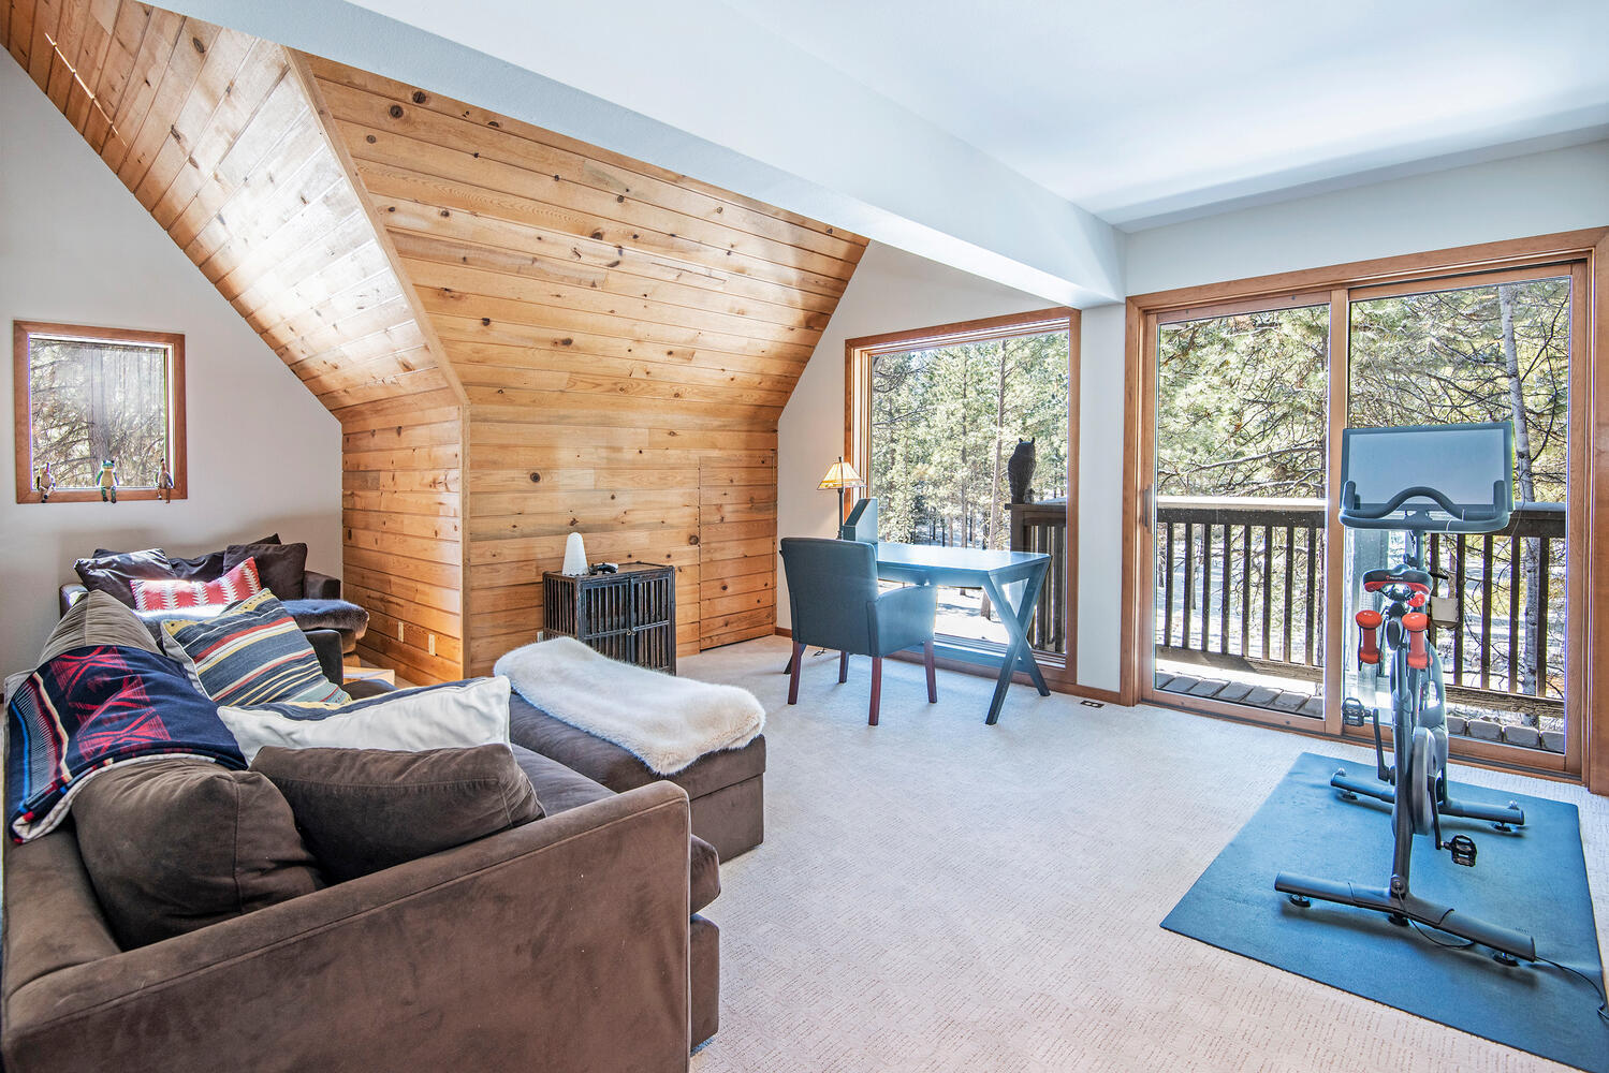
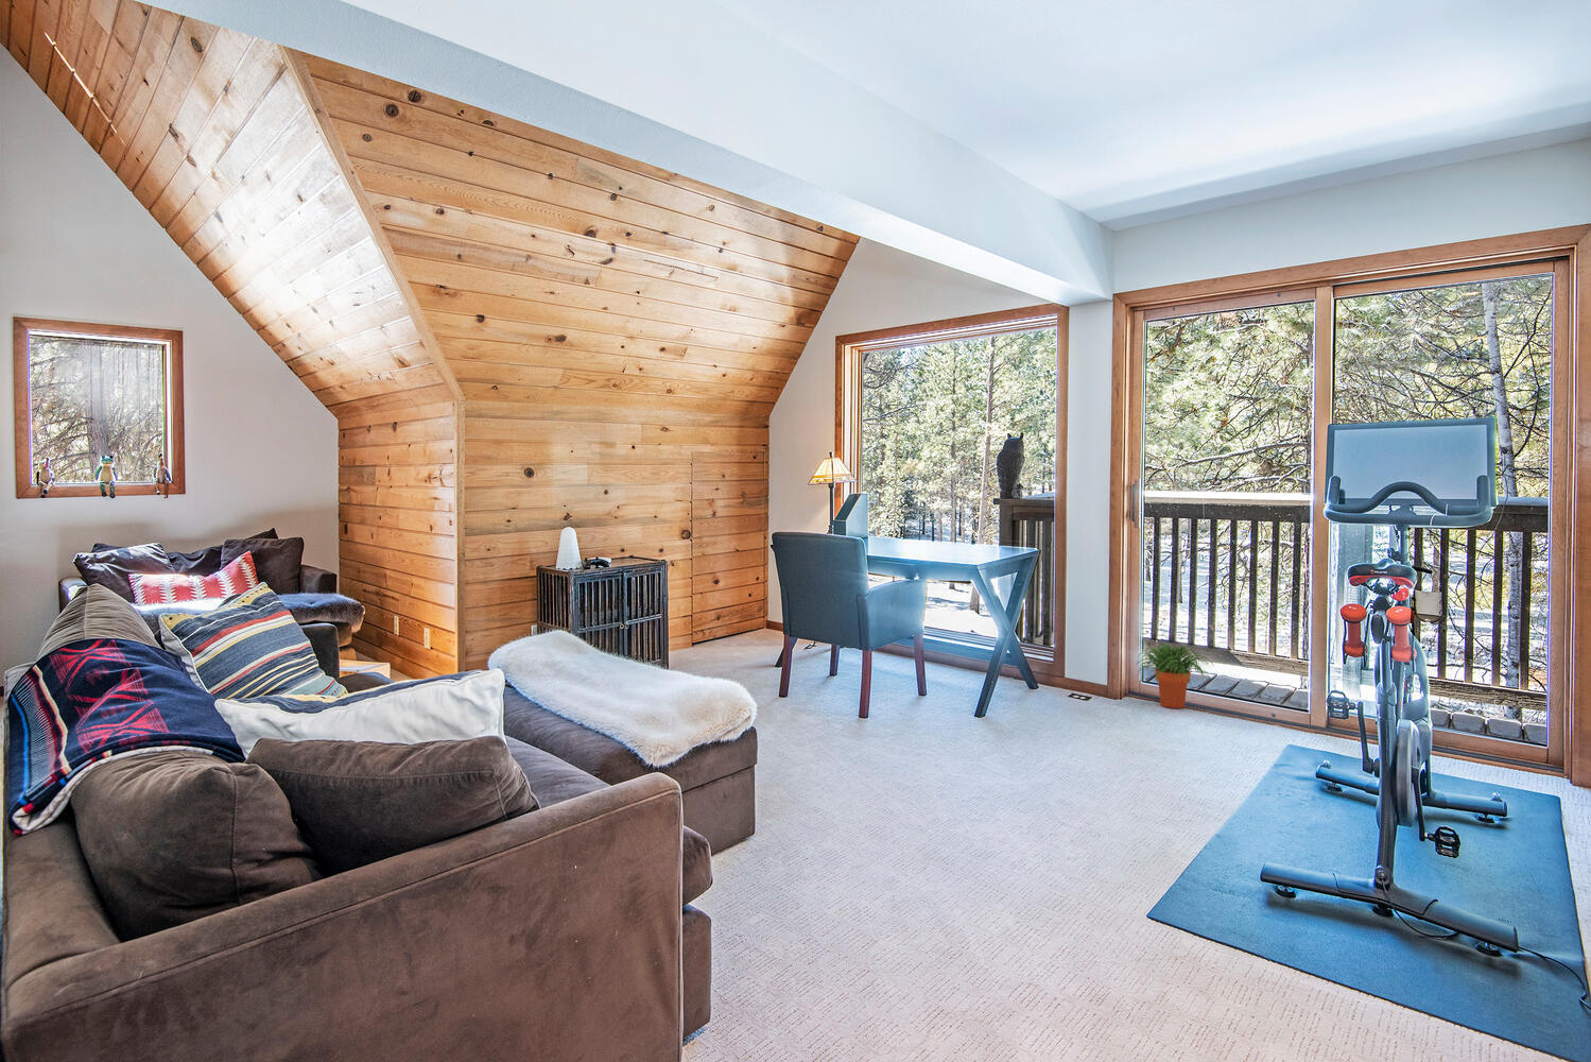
+ potted plant (1172, 674)
